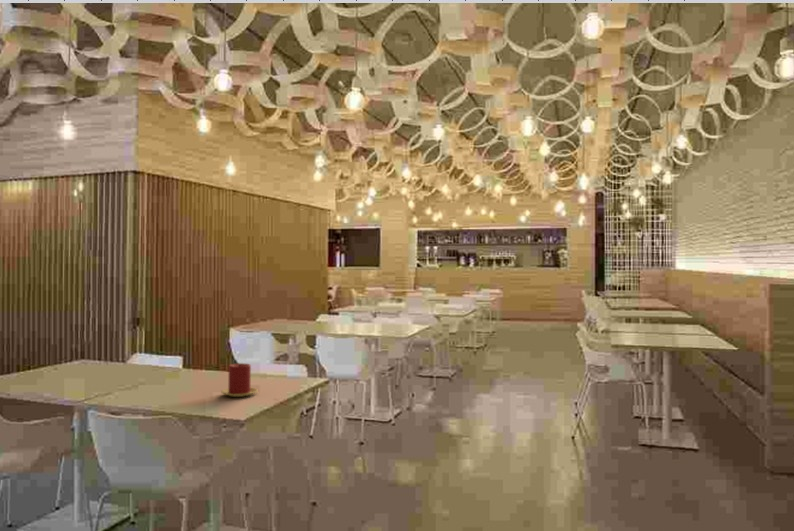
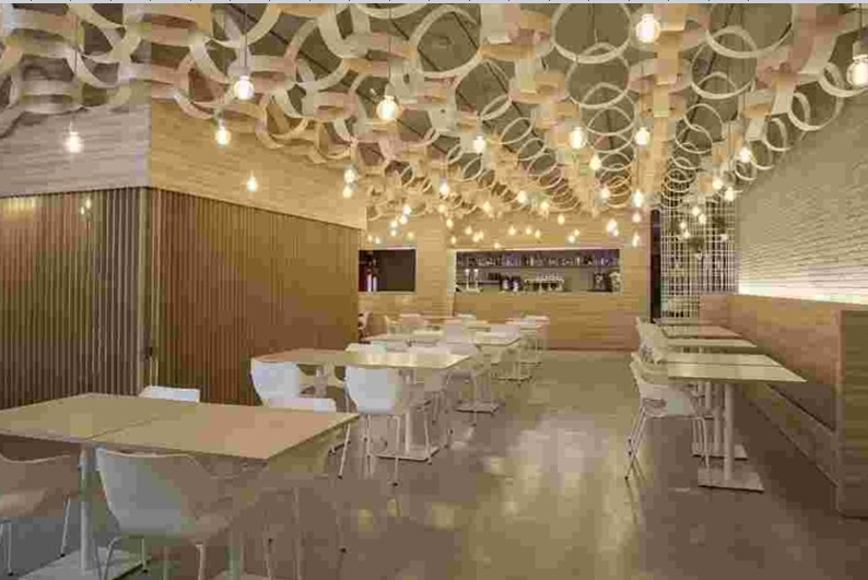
- candle (239, 379)
